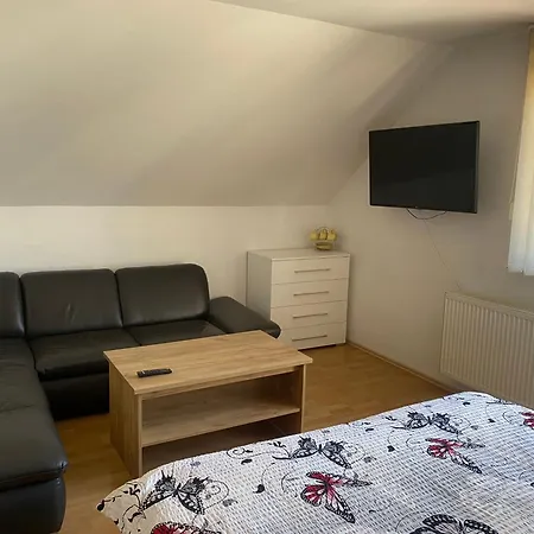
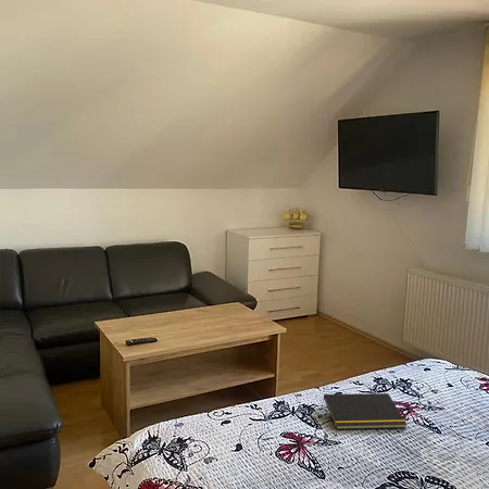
+ notepad (363, 410)
